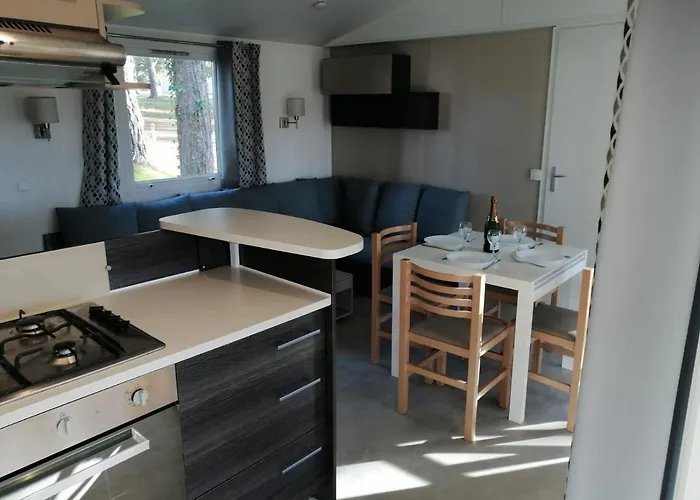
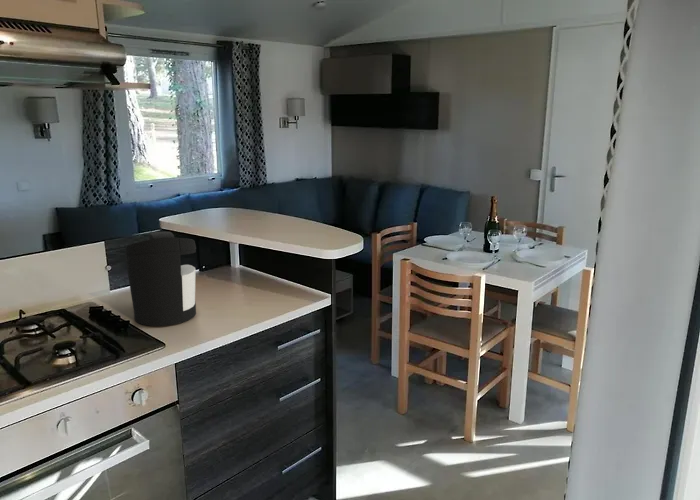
+ coffee maker (162, 272)
